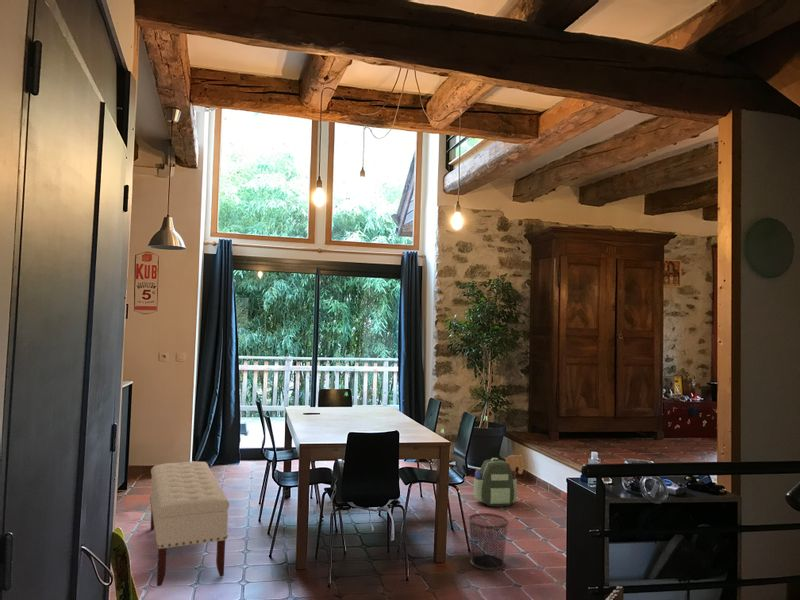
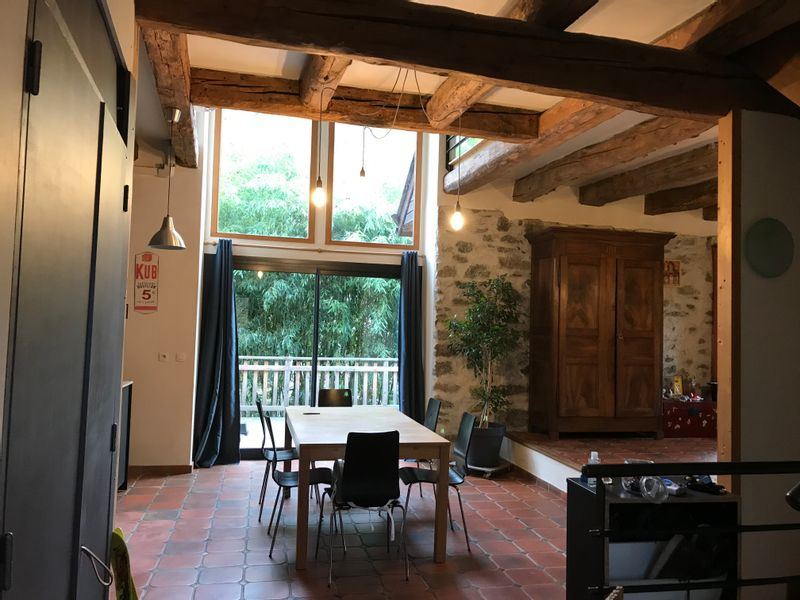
- backpack (499, 479)
- waste bin (487, 541)
- bench (185, 514)
